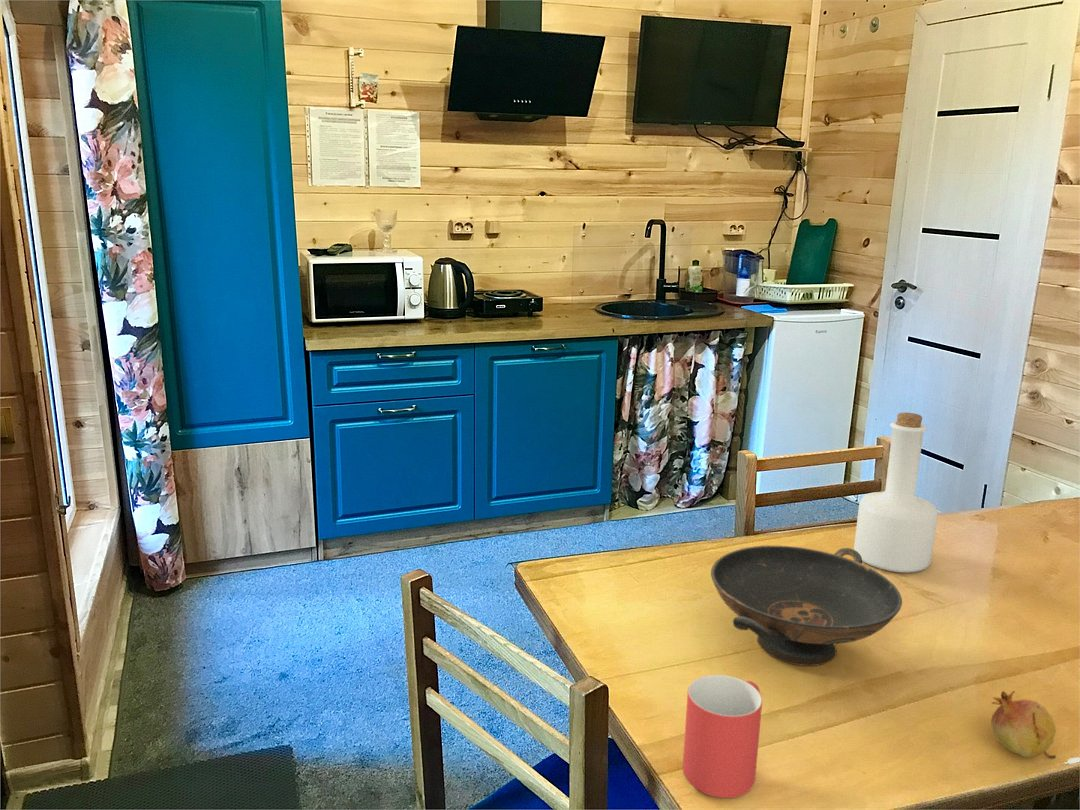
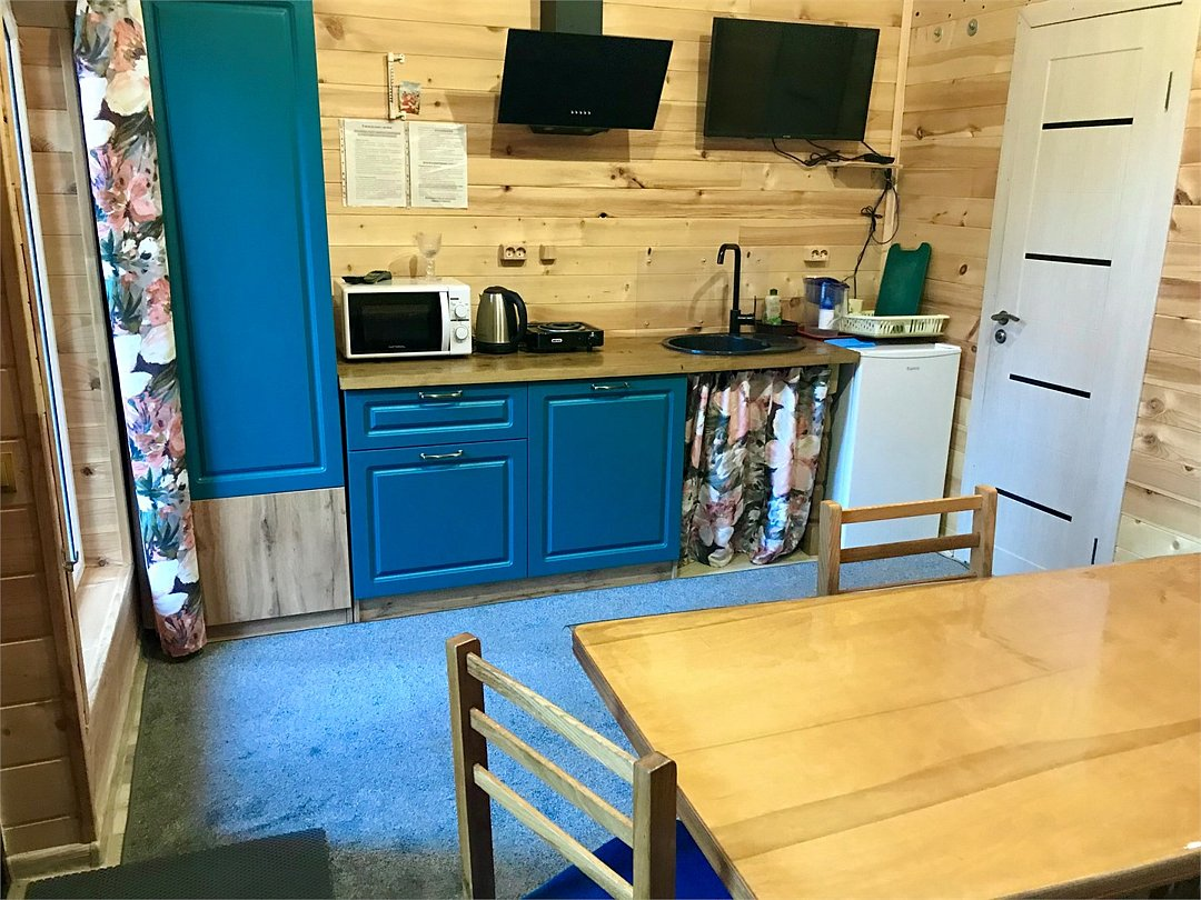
- mug (729, 729)
- fruit (1022, 723)
- bottle (900, 488)
- decorative bowl (801, 613)
